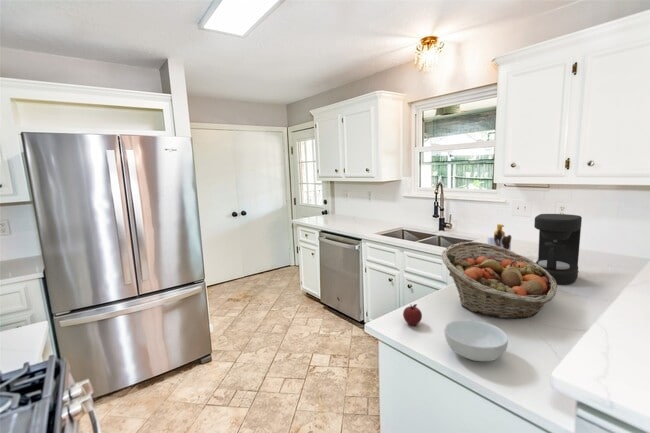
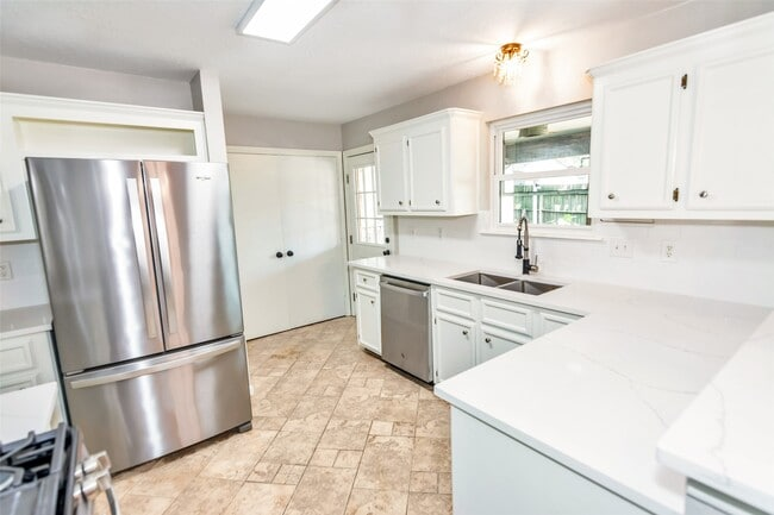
- utensil holder (503, 247)
- apple (412, 313)
- cereal bowl (474, 342)
- coffee maker (556, 247)
- fruit basket (496, 276)
- soap bottle (498, 241)
